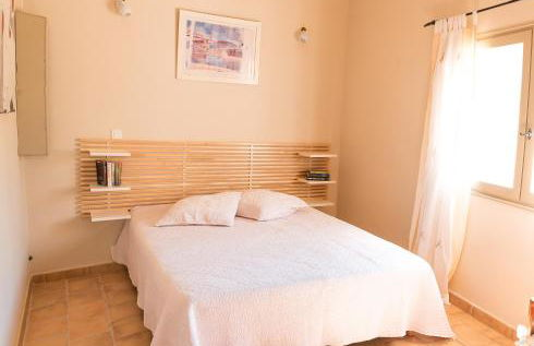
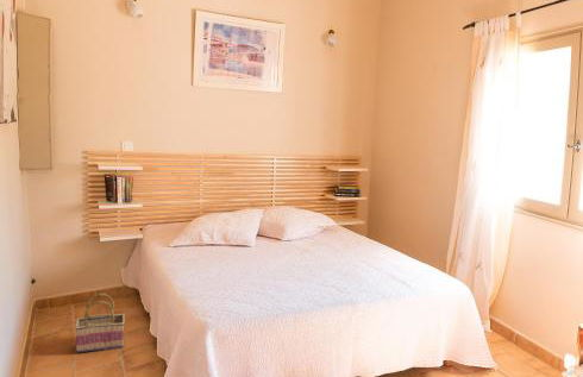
+ basket (100, 321)
